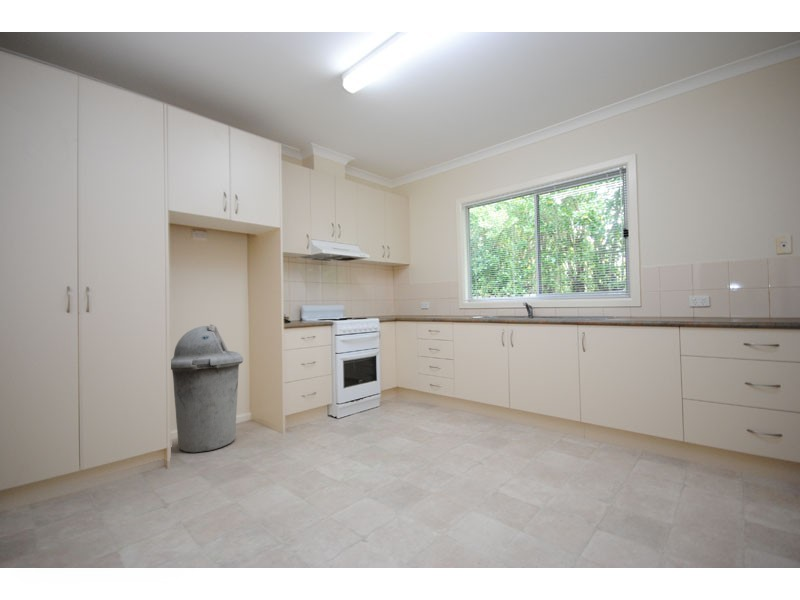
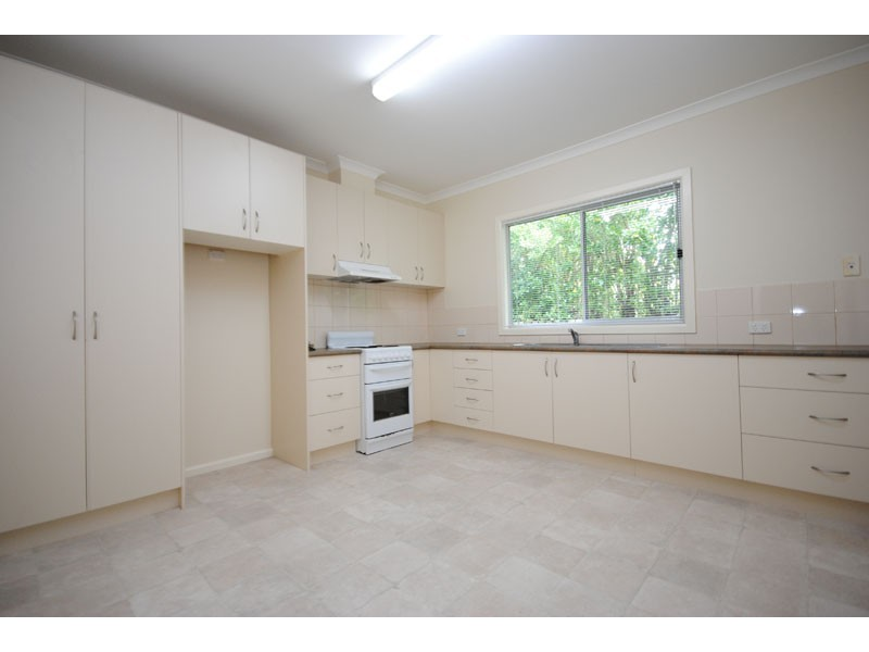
- trash can (207, 383)
